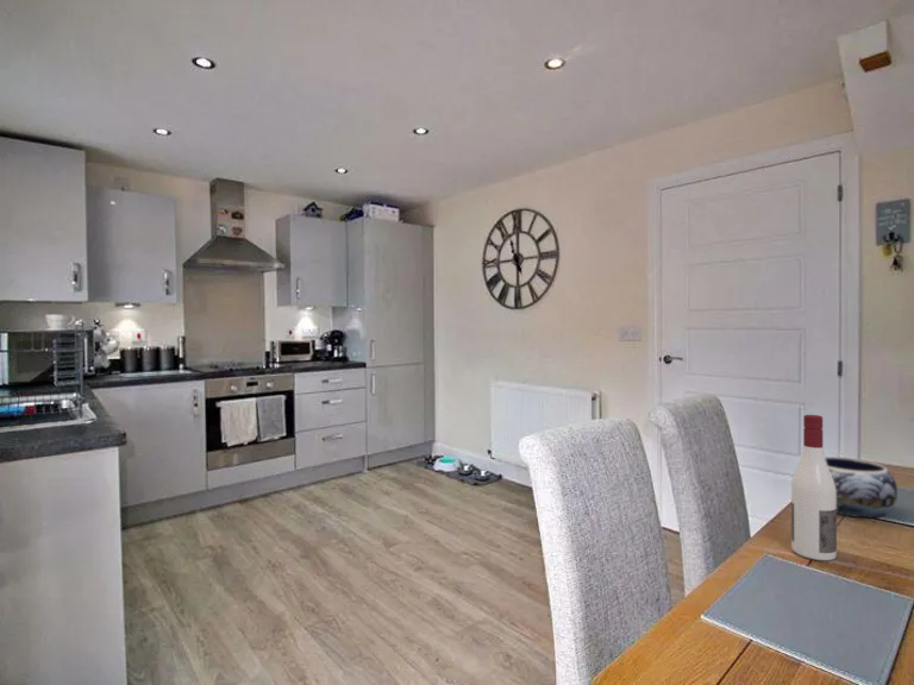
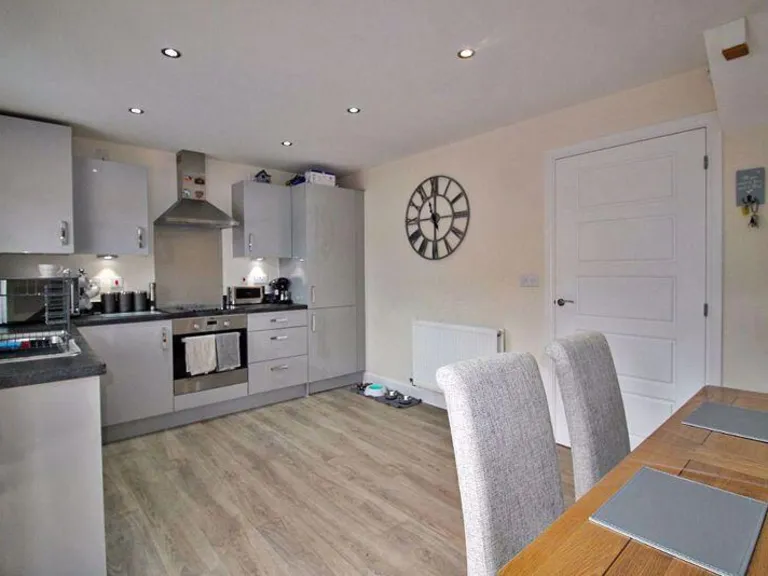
- alcohol (813, 484)
- decorative bowl (847, 485)
